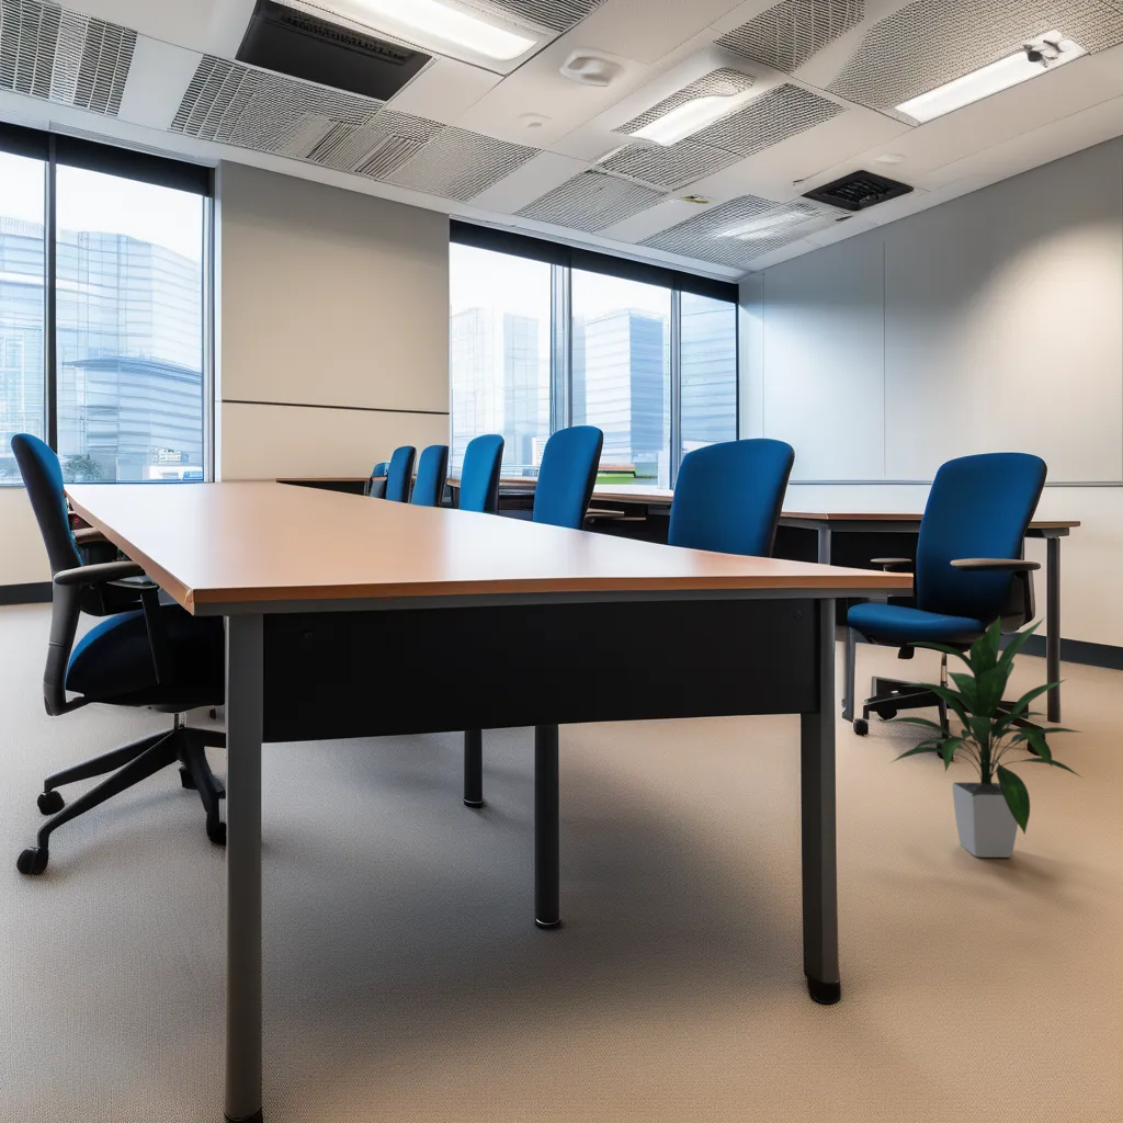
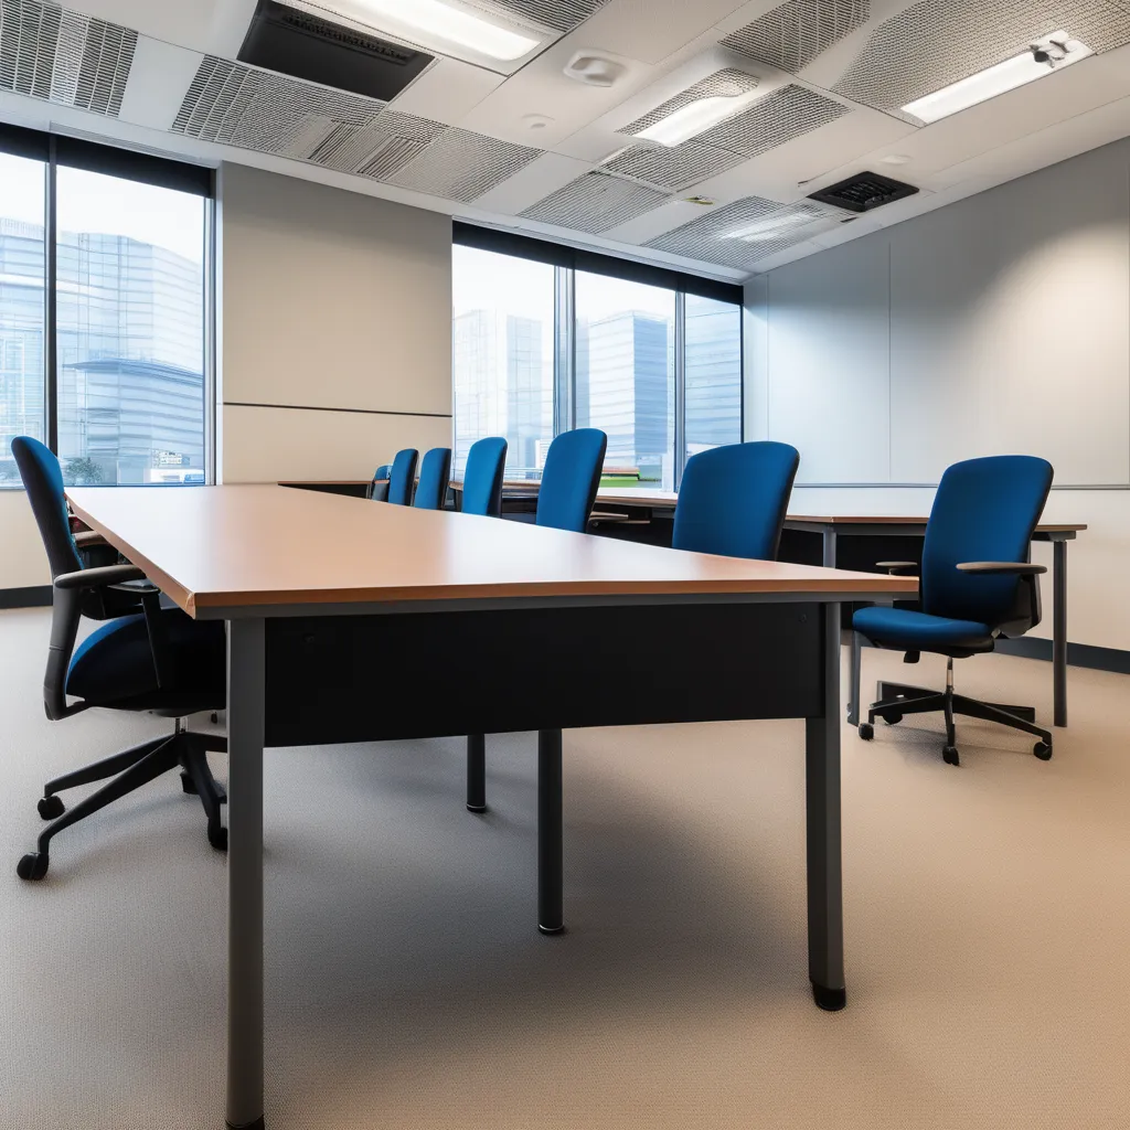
- indoor plant (984, 735)
